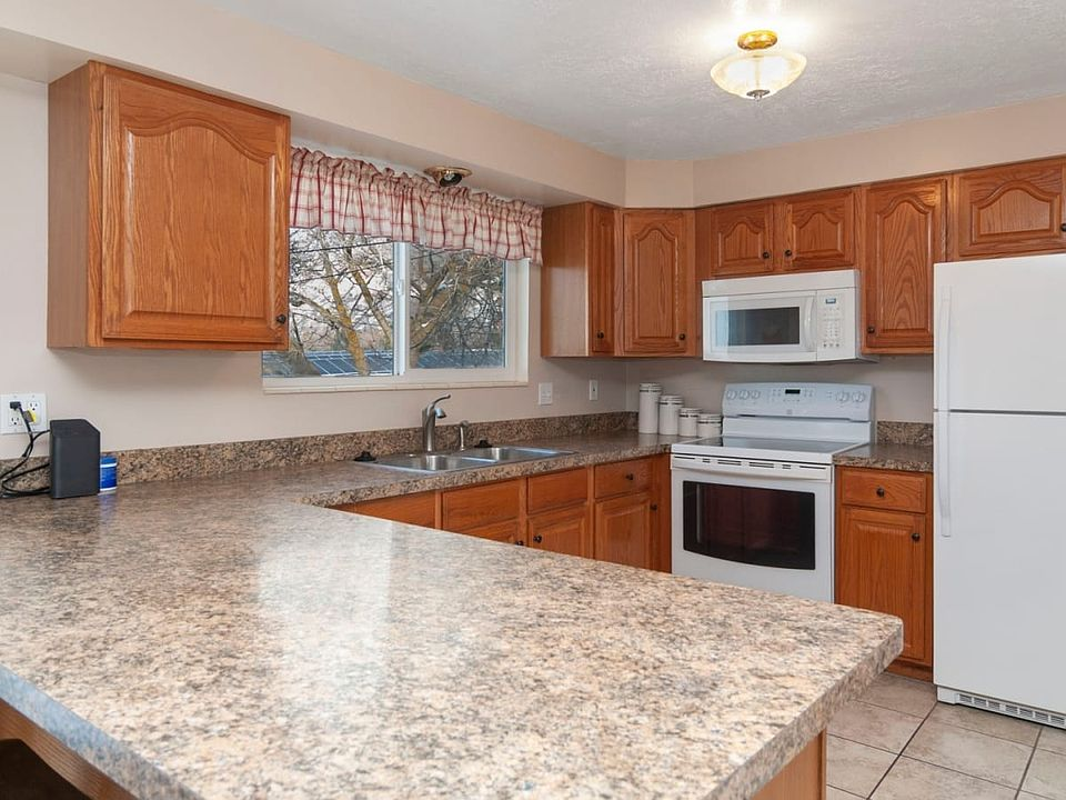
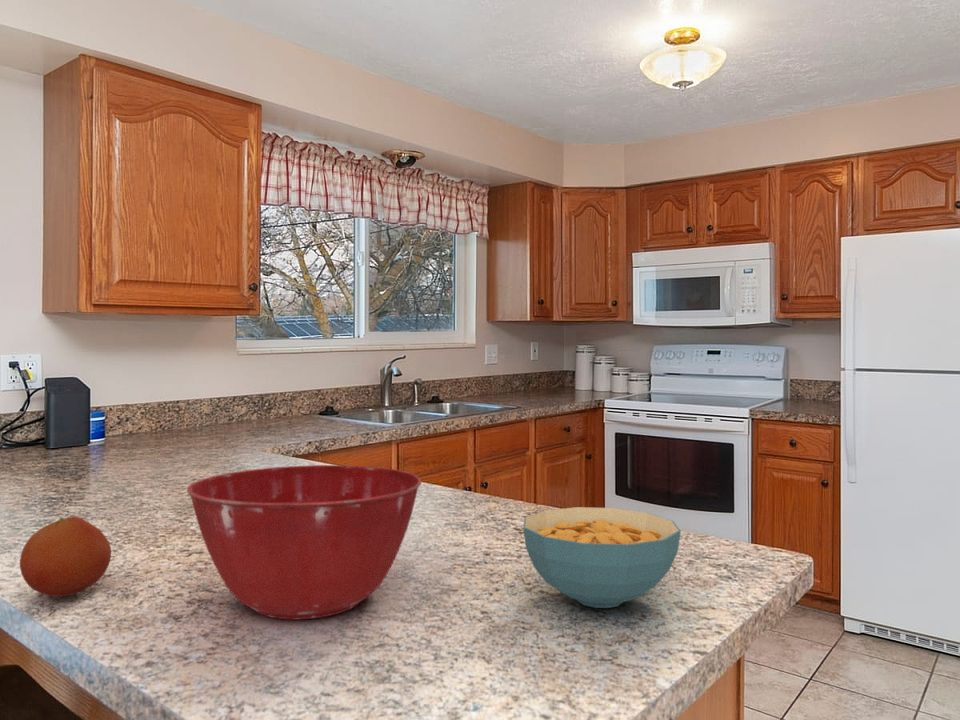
+ cereal bowl (599, 561)
+ mixing bowl (309, 540)
+ fruit (66, 555)
